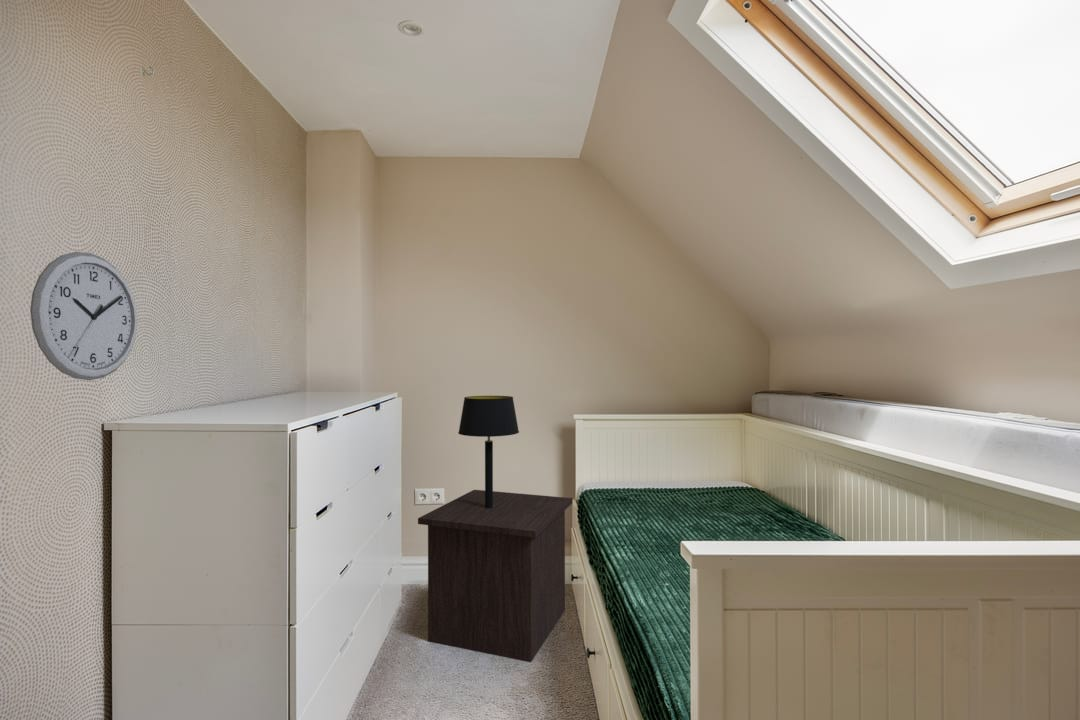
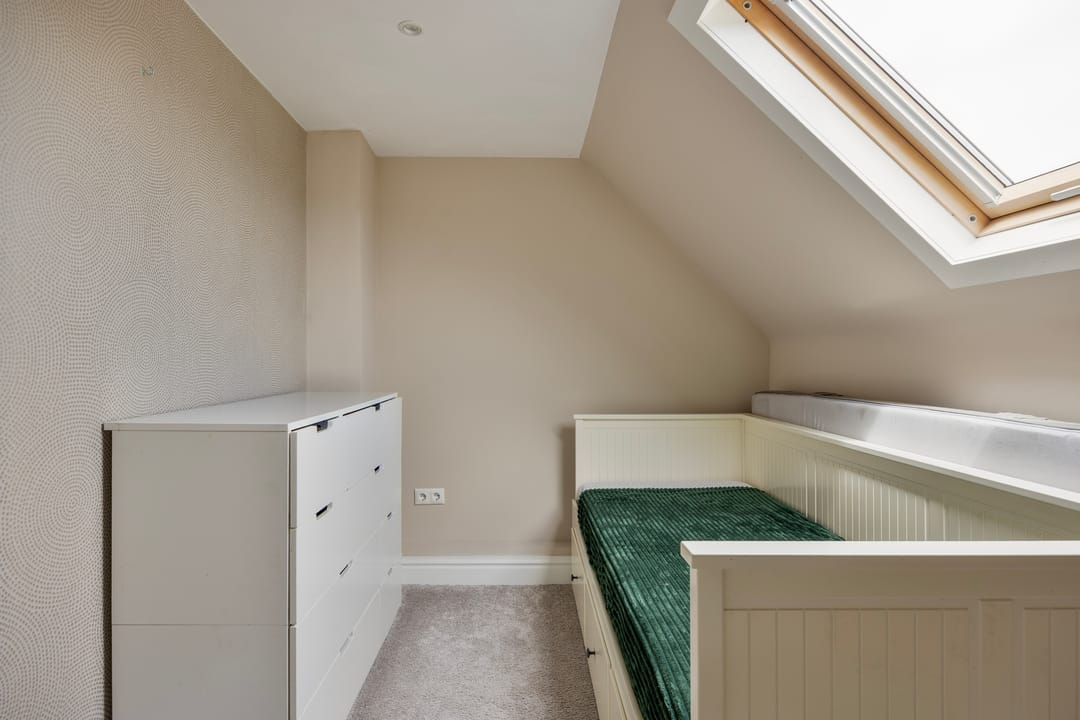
- wall clock (92, 316)
- nightstand (498, 565)
- table lamp (488, 451)
